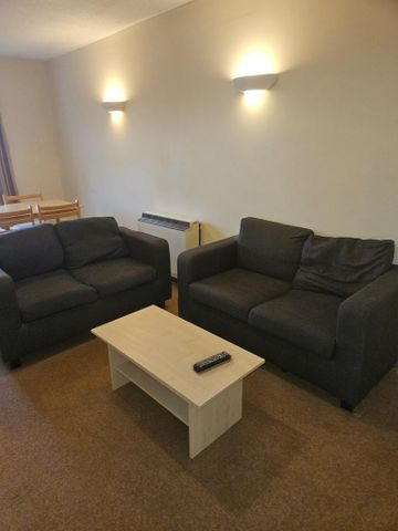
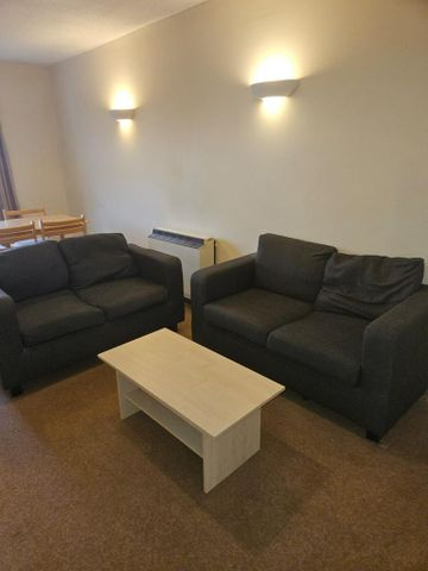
- remote control (212, 361)
